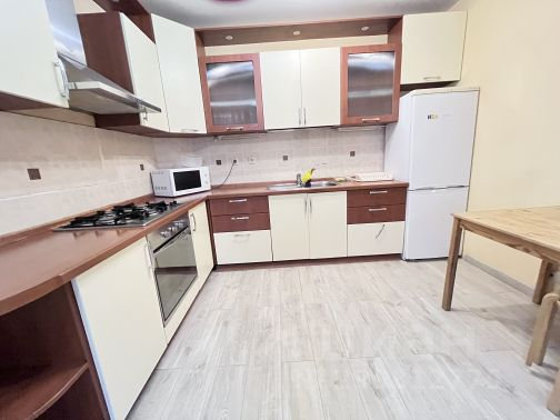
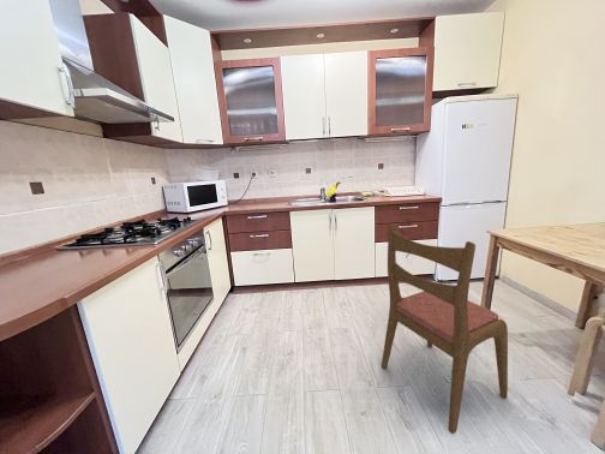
+ dining chair (443, 309)
